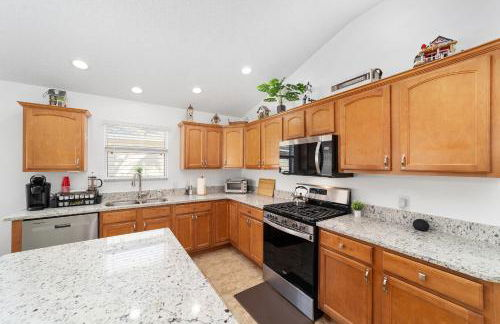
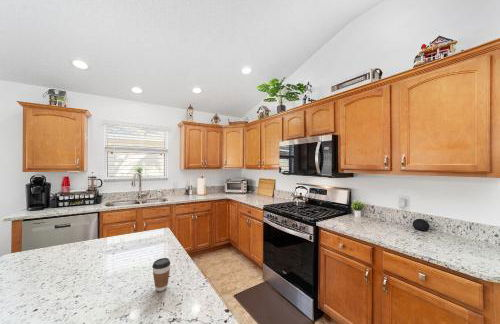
+ coffee cup (161, 274)
